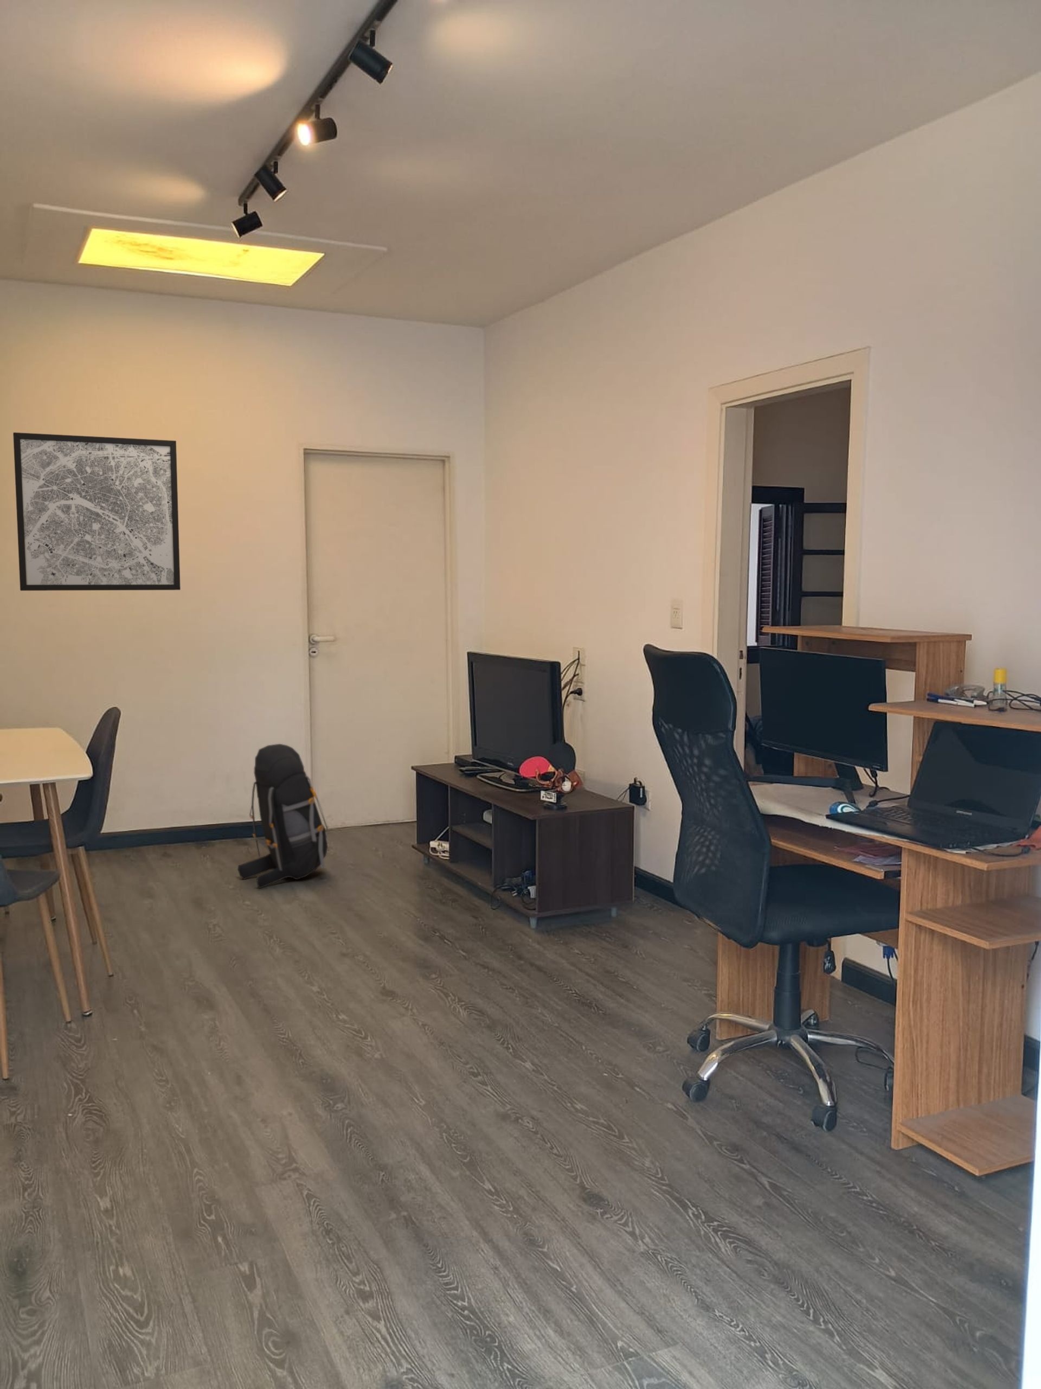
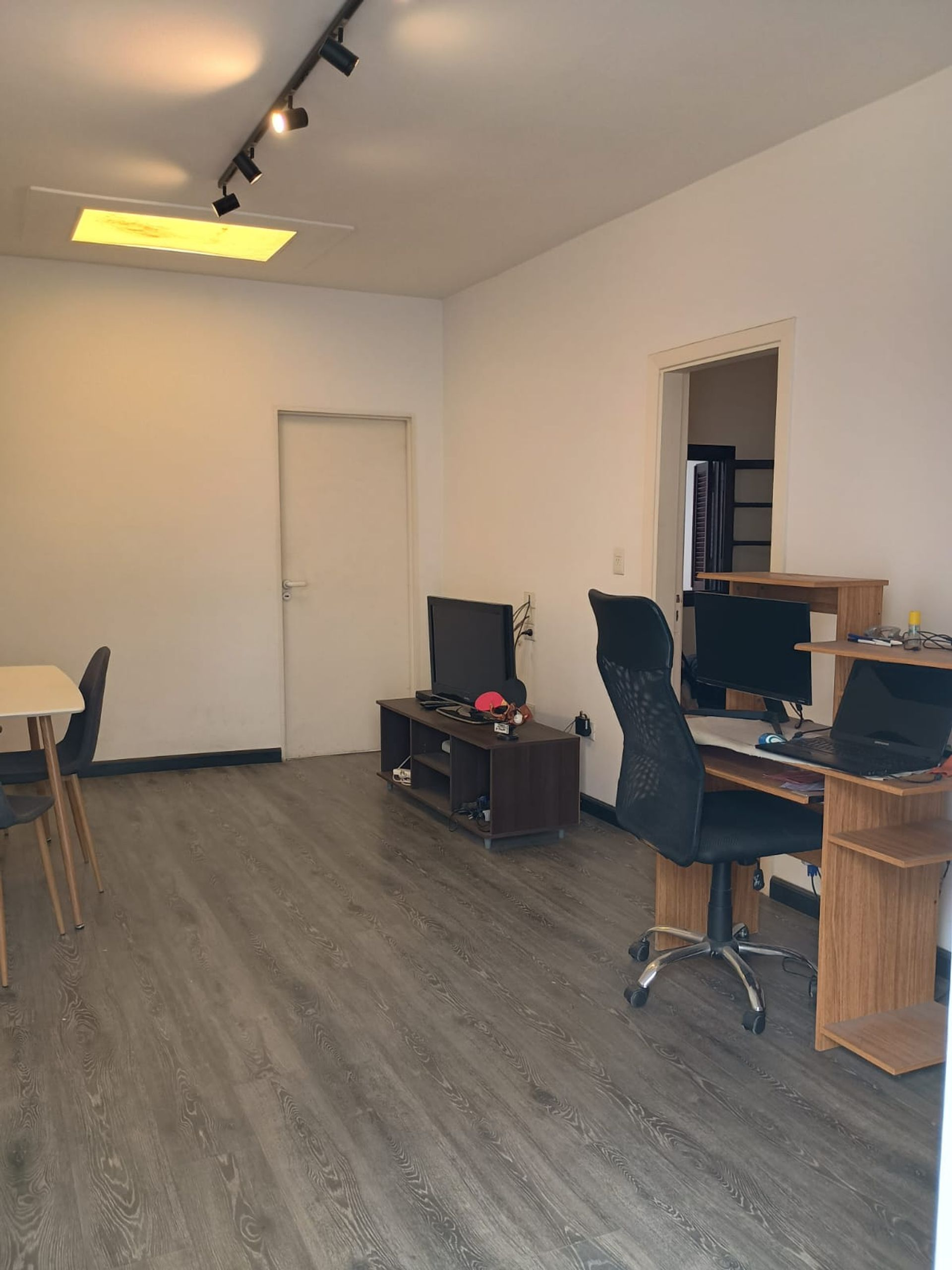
- backpack (284, 810)
- wall art (100, 514)
